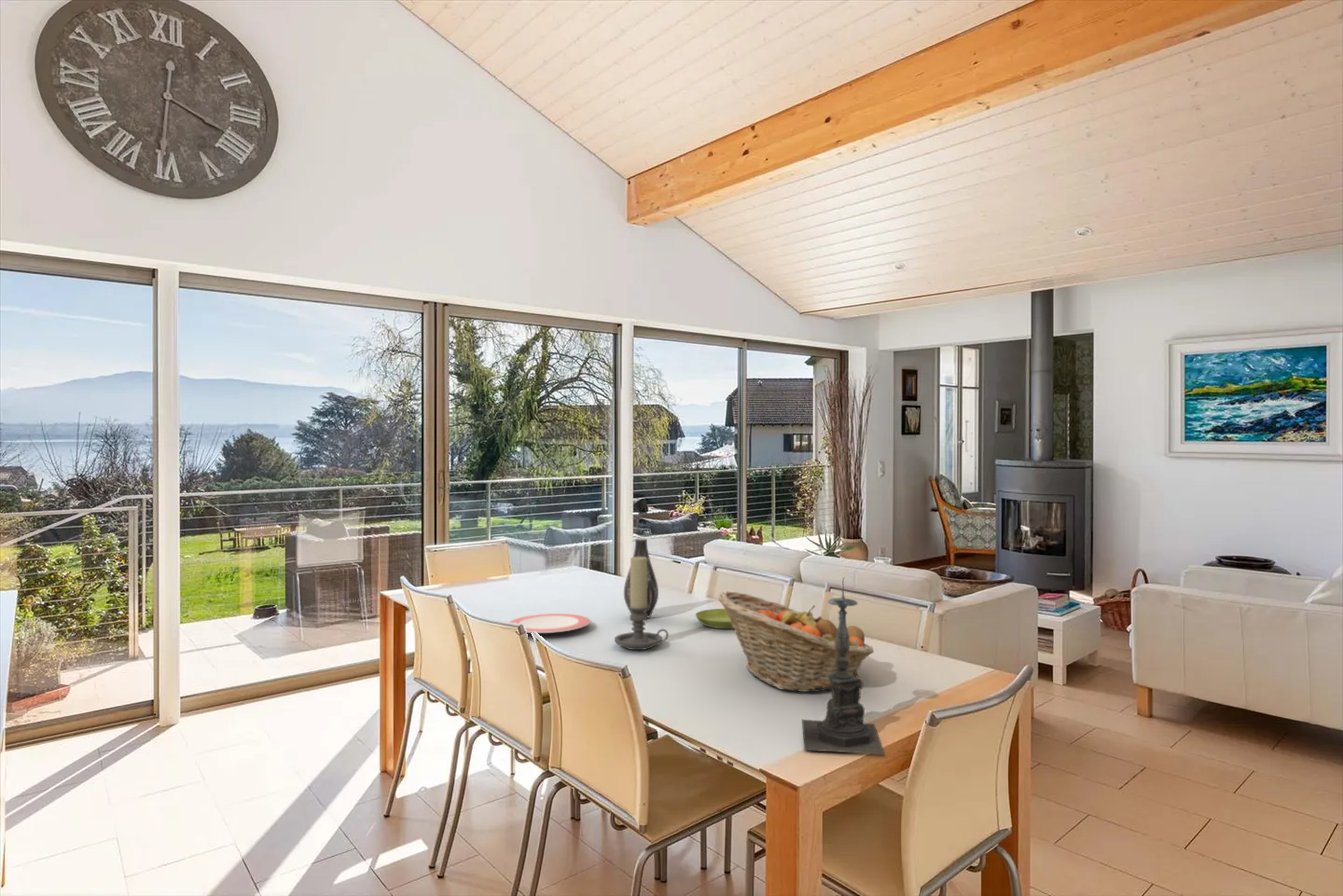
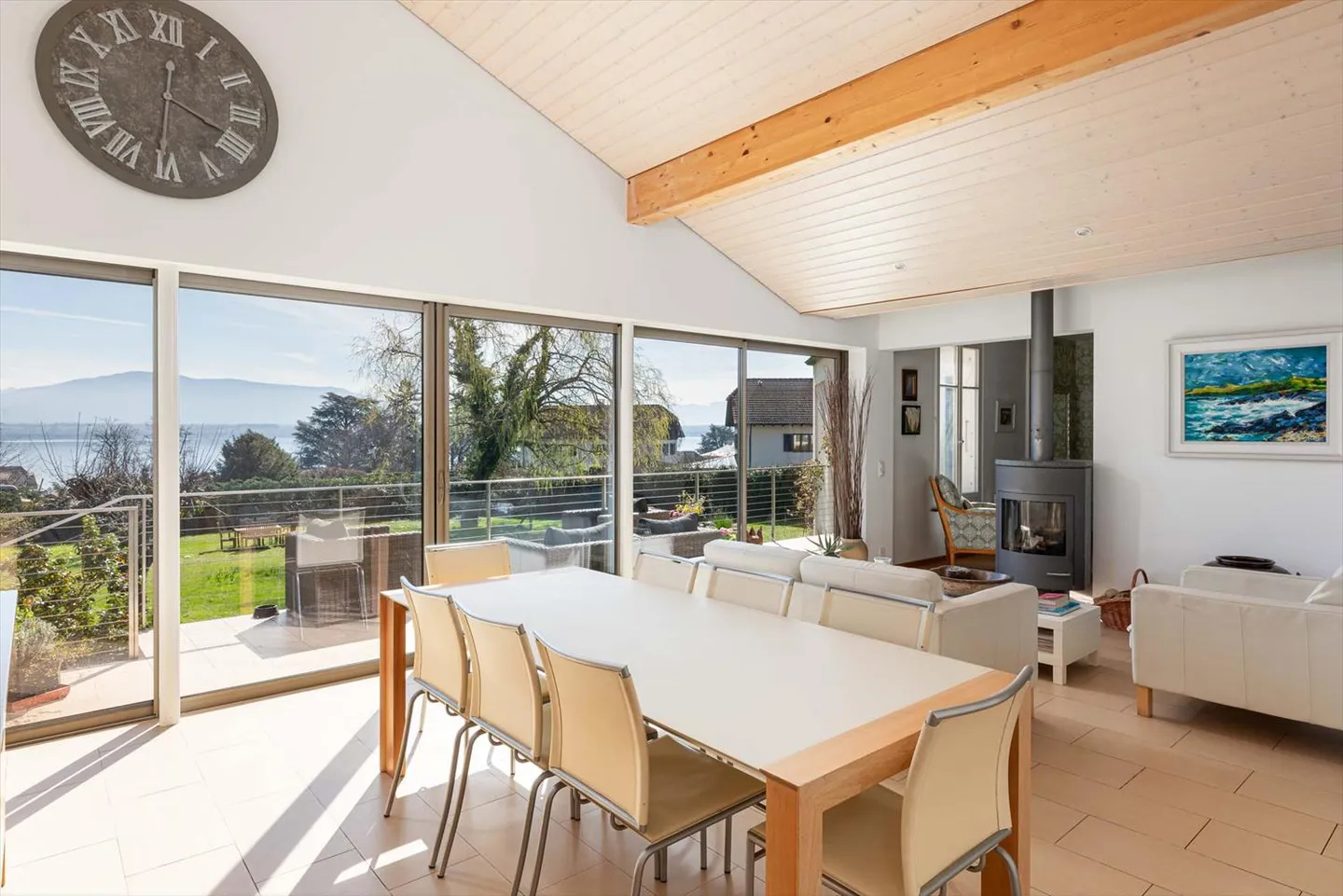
- vase (646, 577)
- fruit basket (792, 635)
- saucer (725, 618)
- plate (548, 624)
- candle holder (643, 600)
- candle holder (840, 656)
